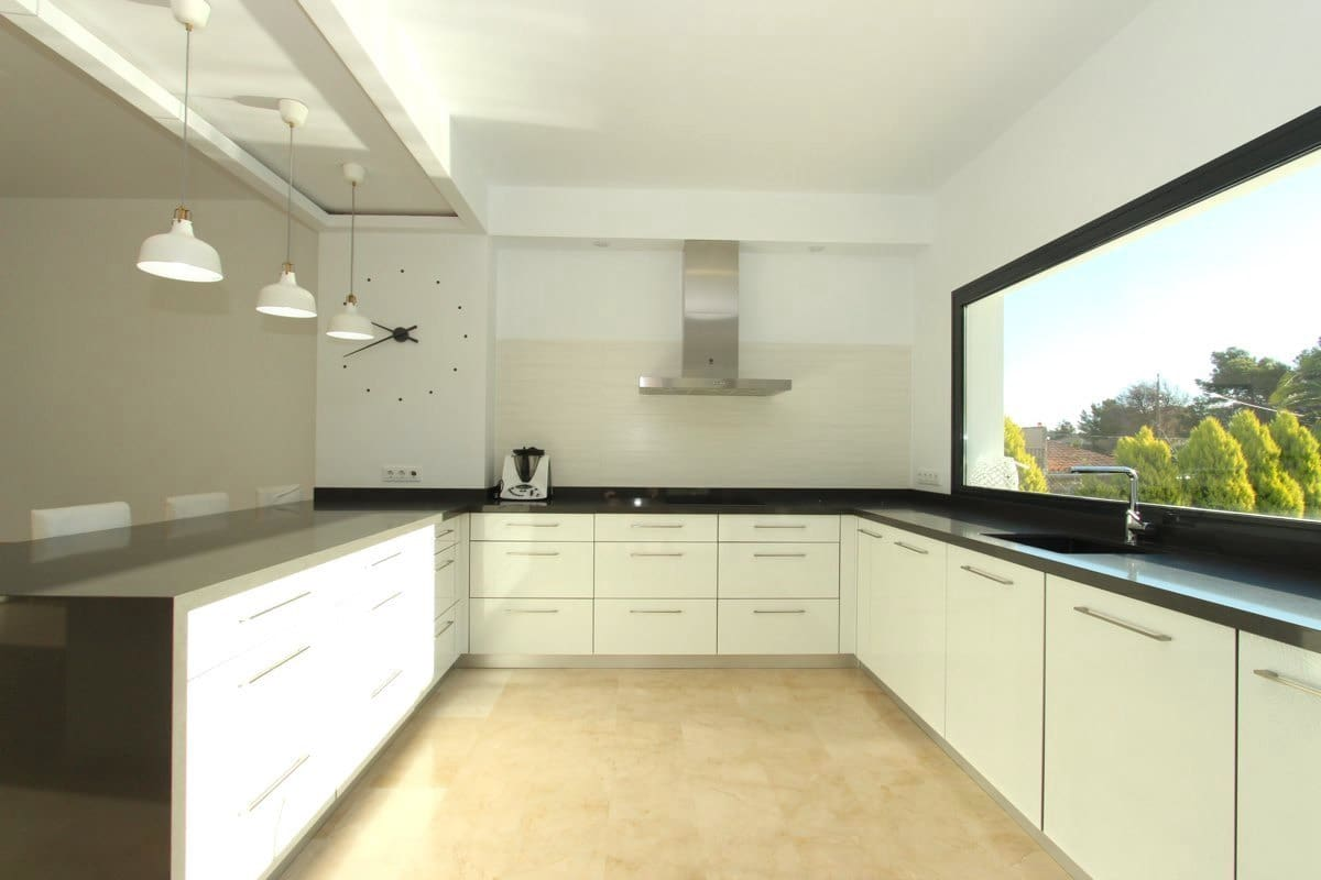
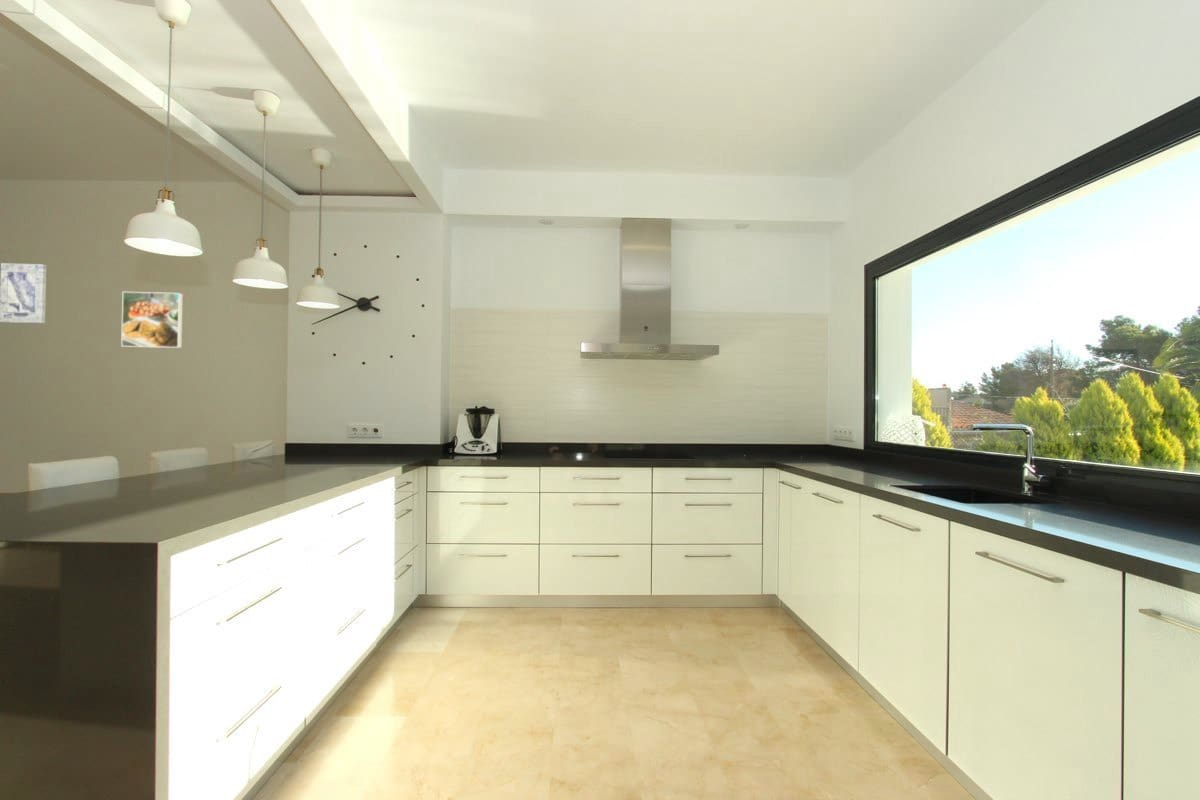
+ wall art (23, 293)
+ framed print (152, 320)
